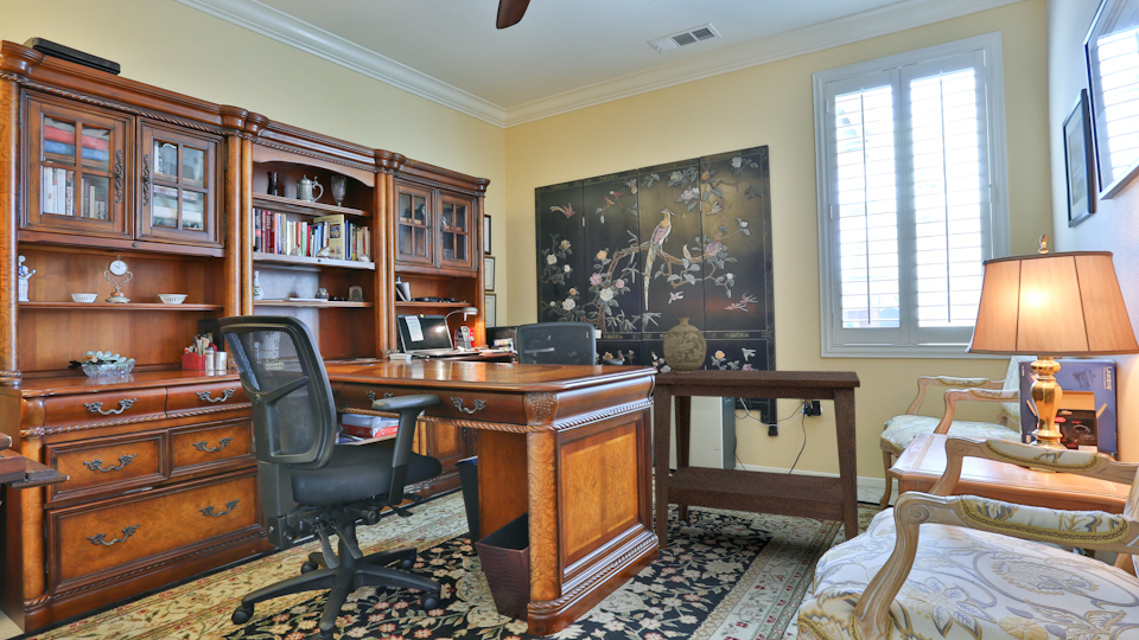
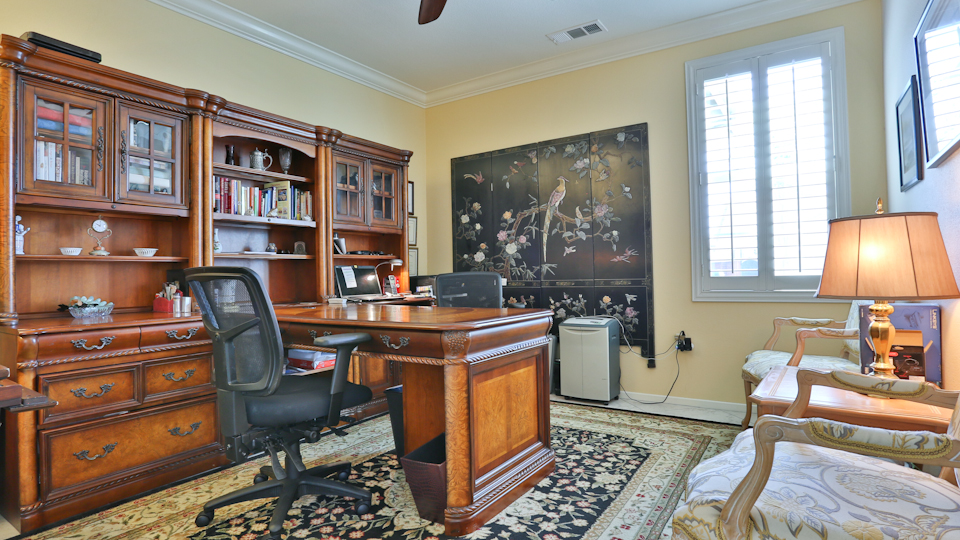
- side table (755, 471)
- decorative vase (683, 345)
